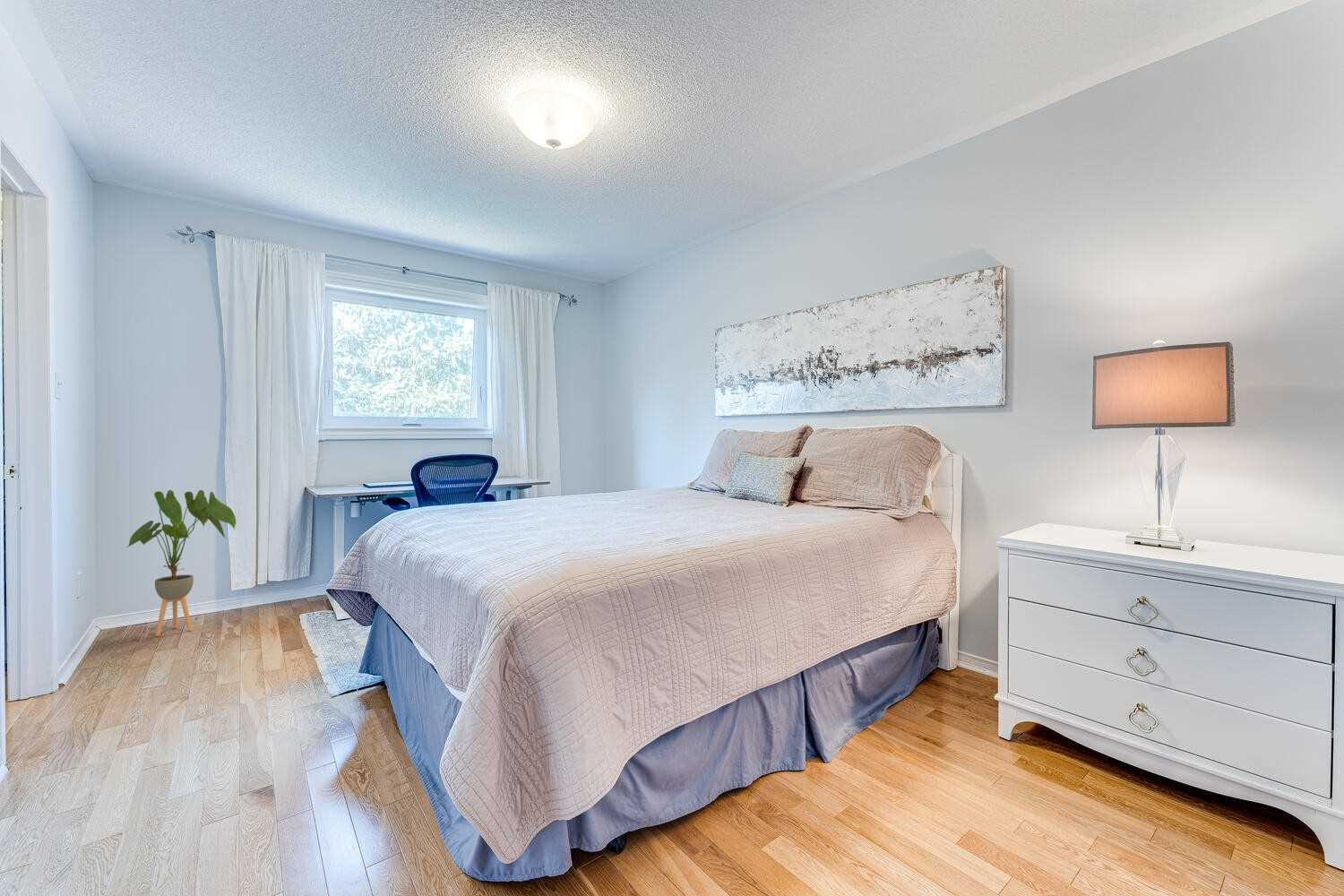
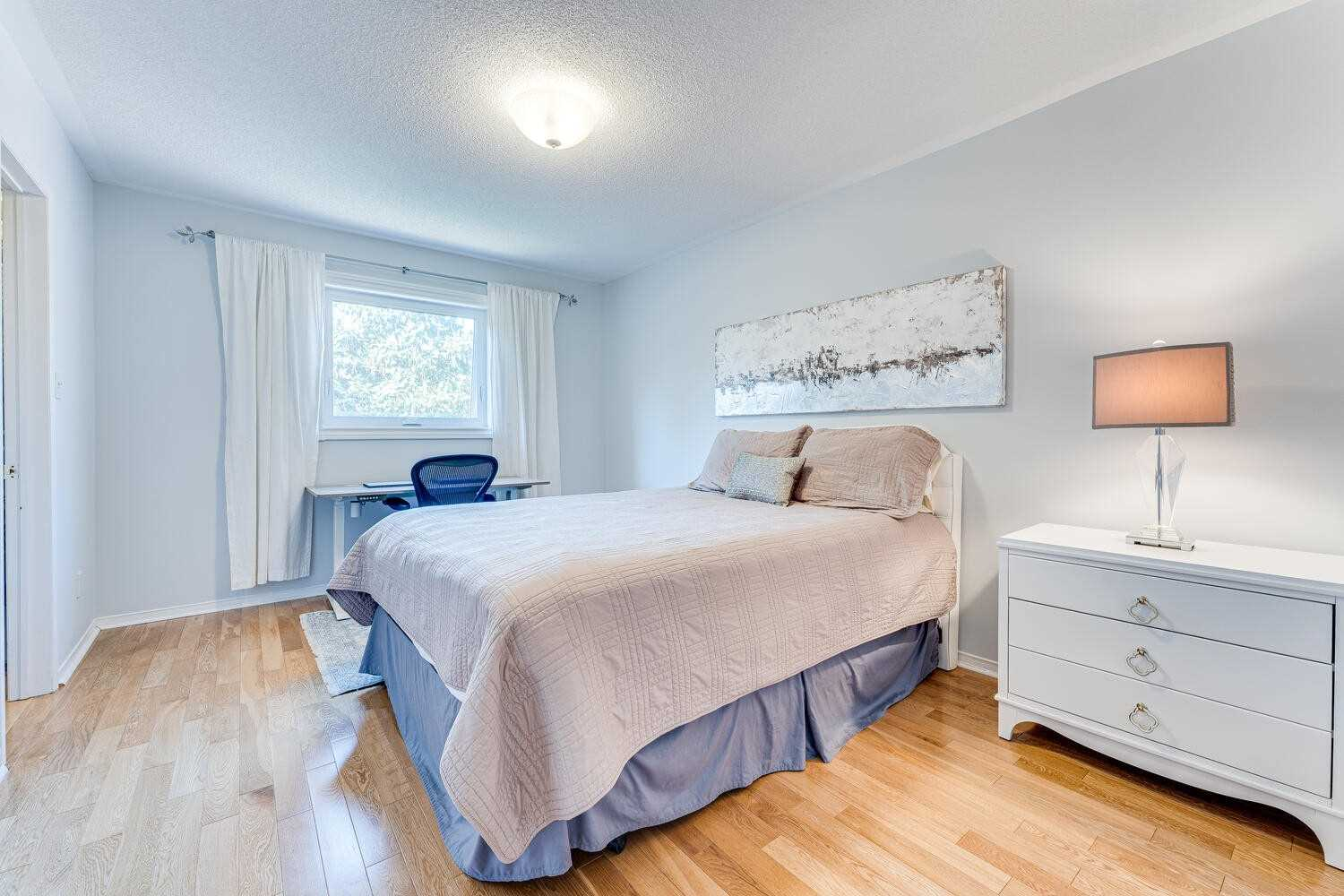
- house plant (182, 558)
